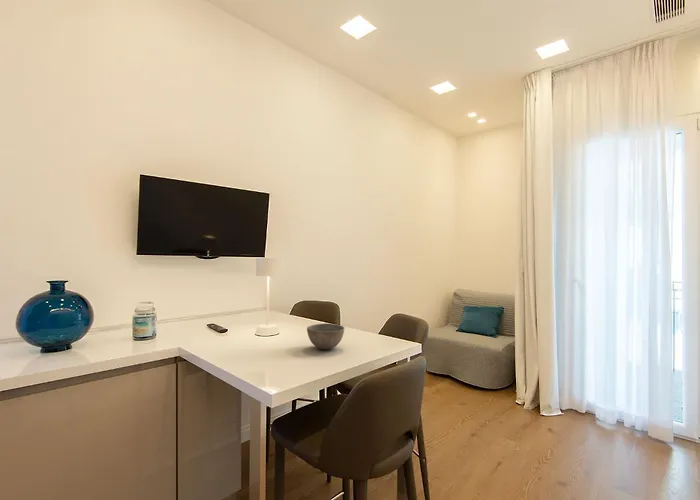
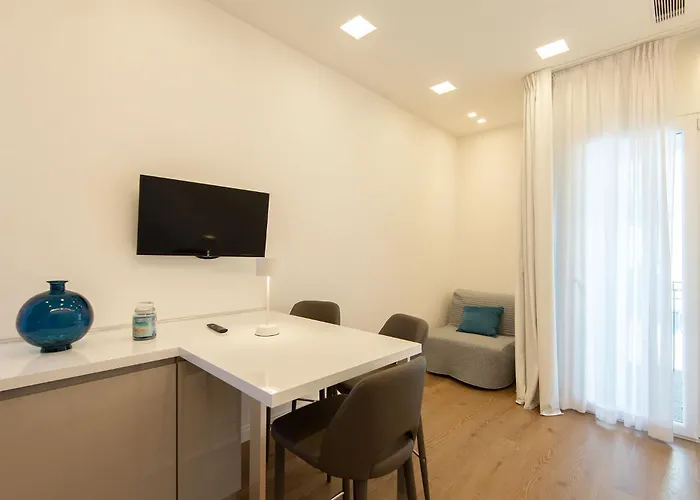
- bowl (325, 337)
